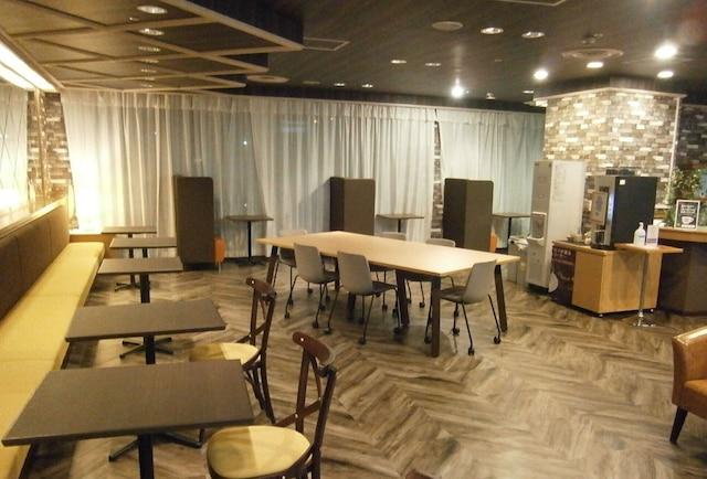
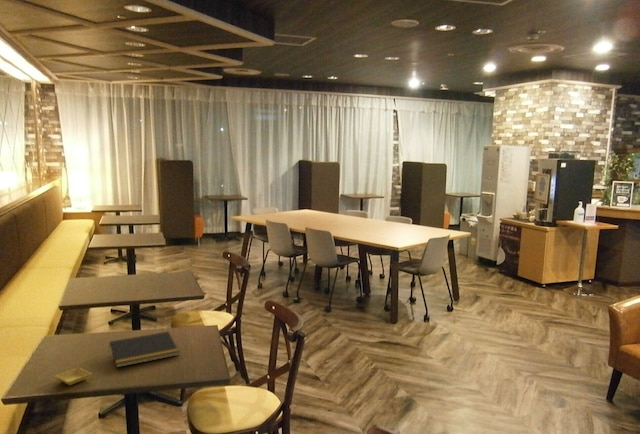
+ notepad (144, 348)
+ saucer (73, 377)
